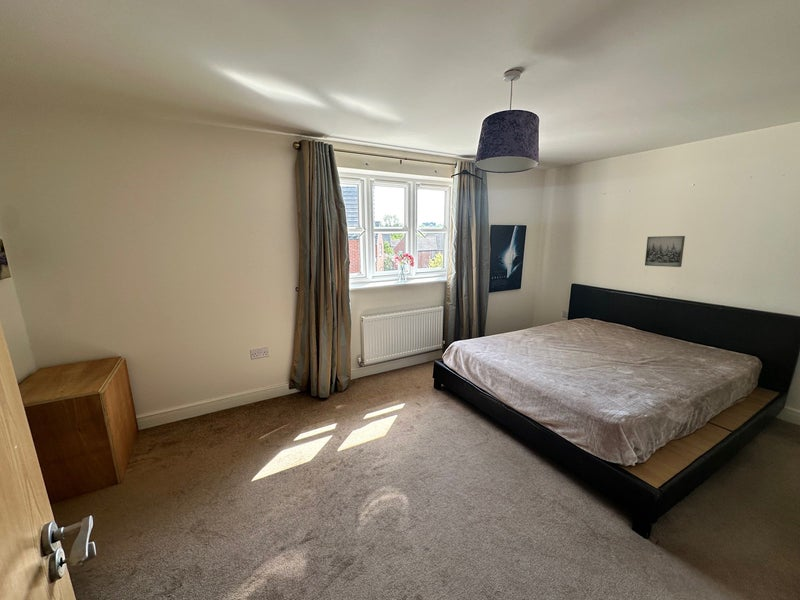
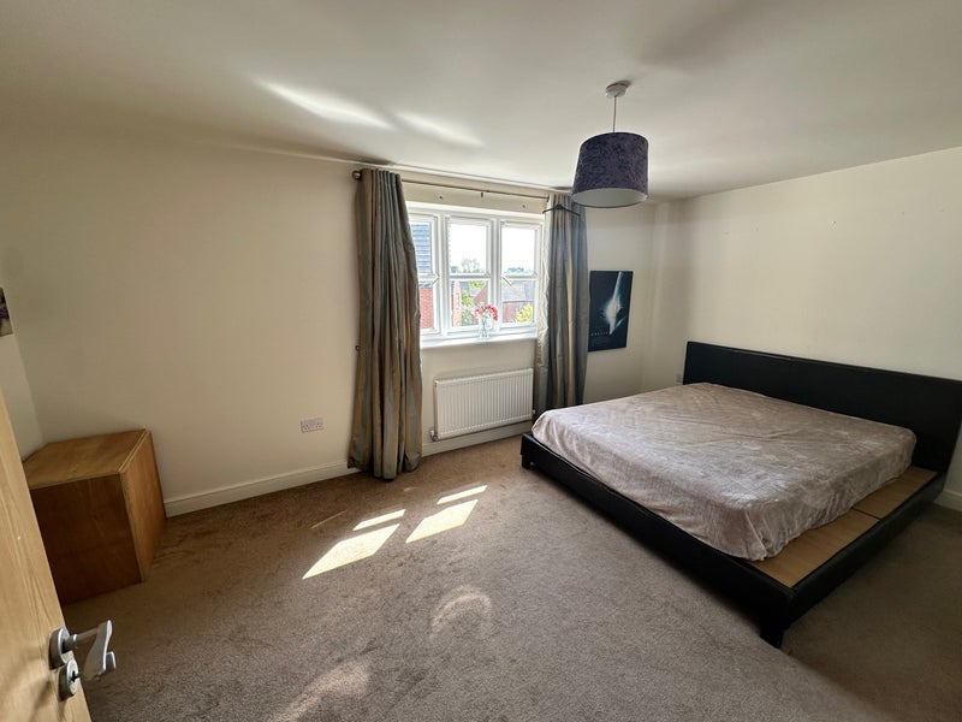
- wall art (664, 251)
